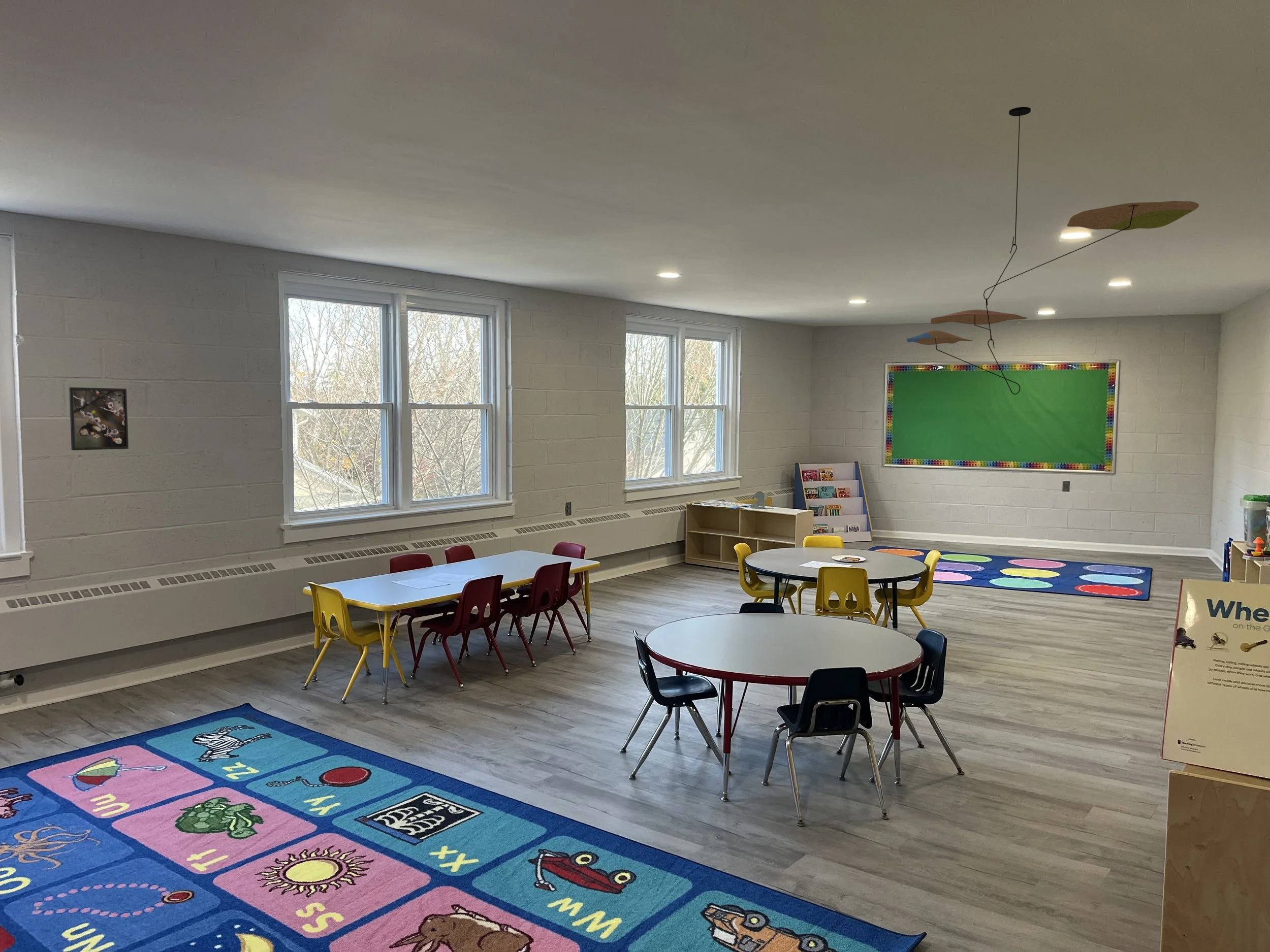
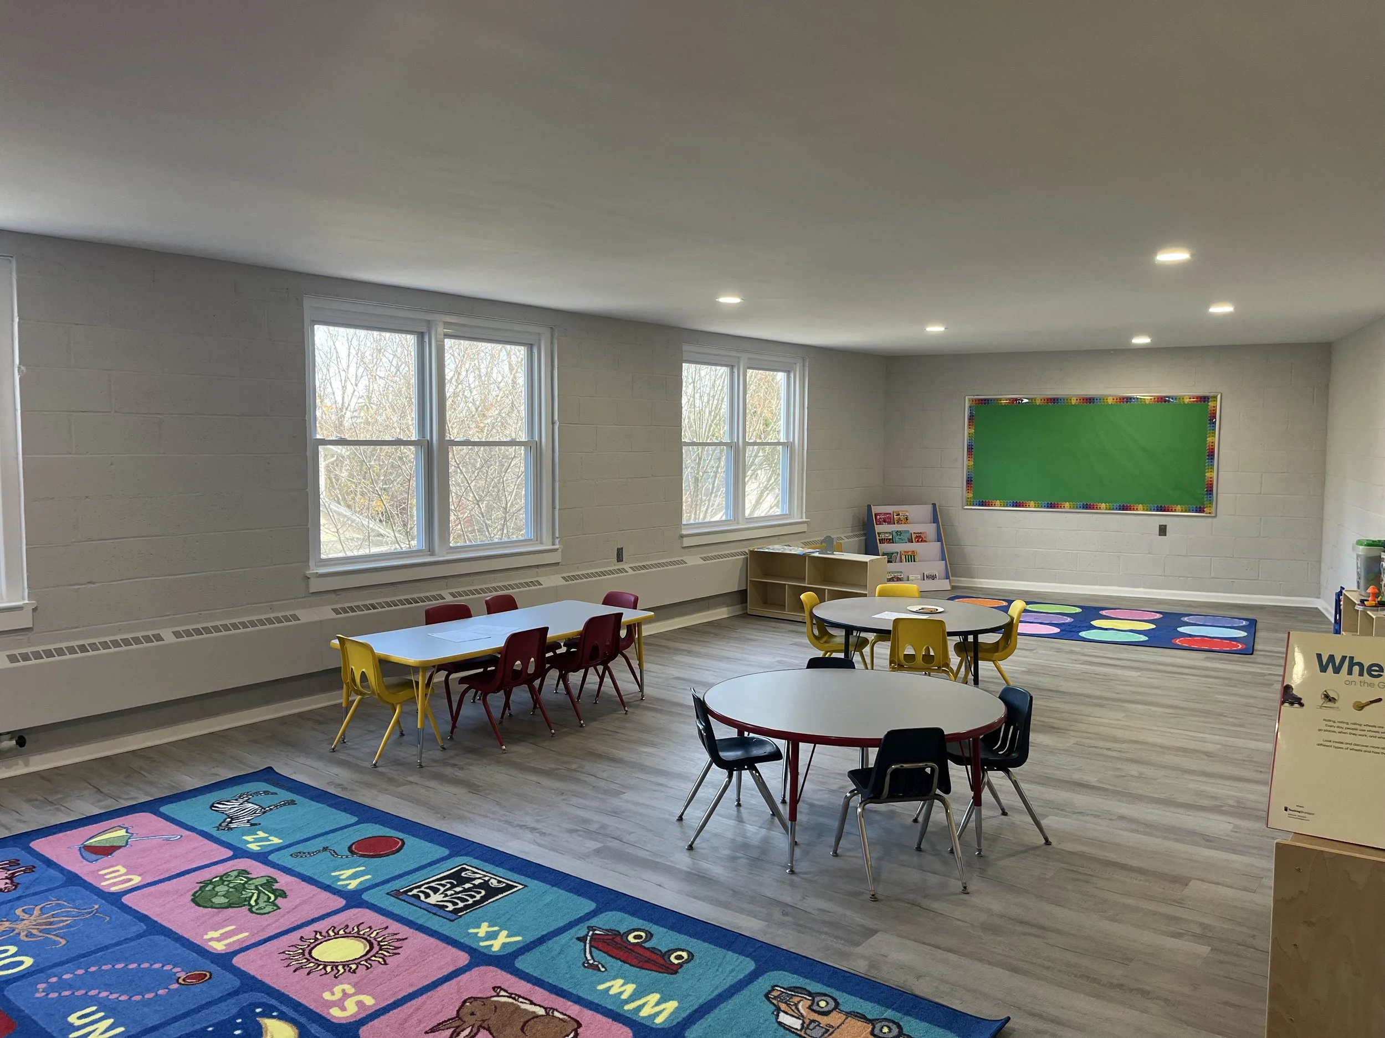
- ceiling mobile (1043, 264)
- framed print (100, 418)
